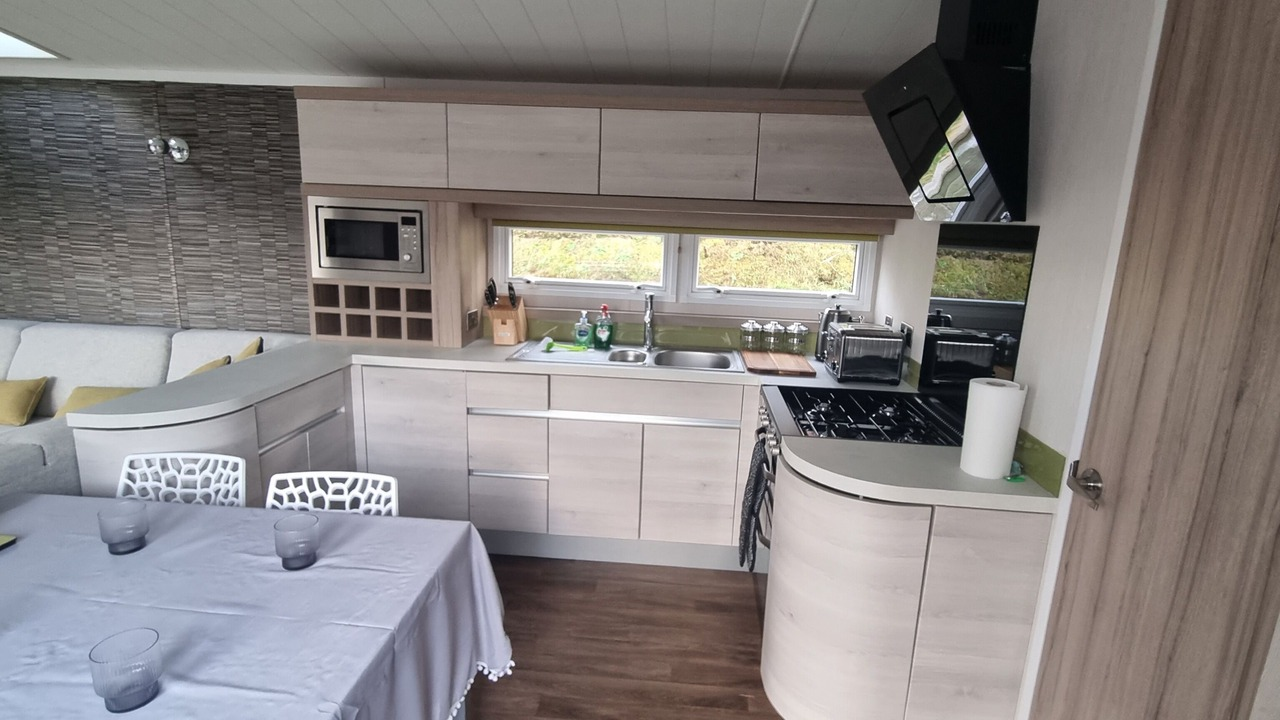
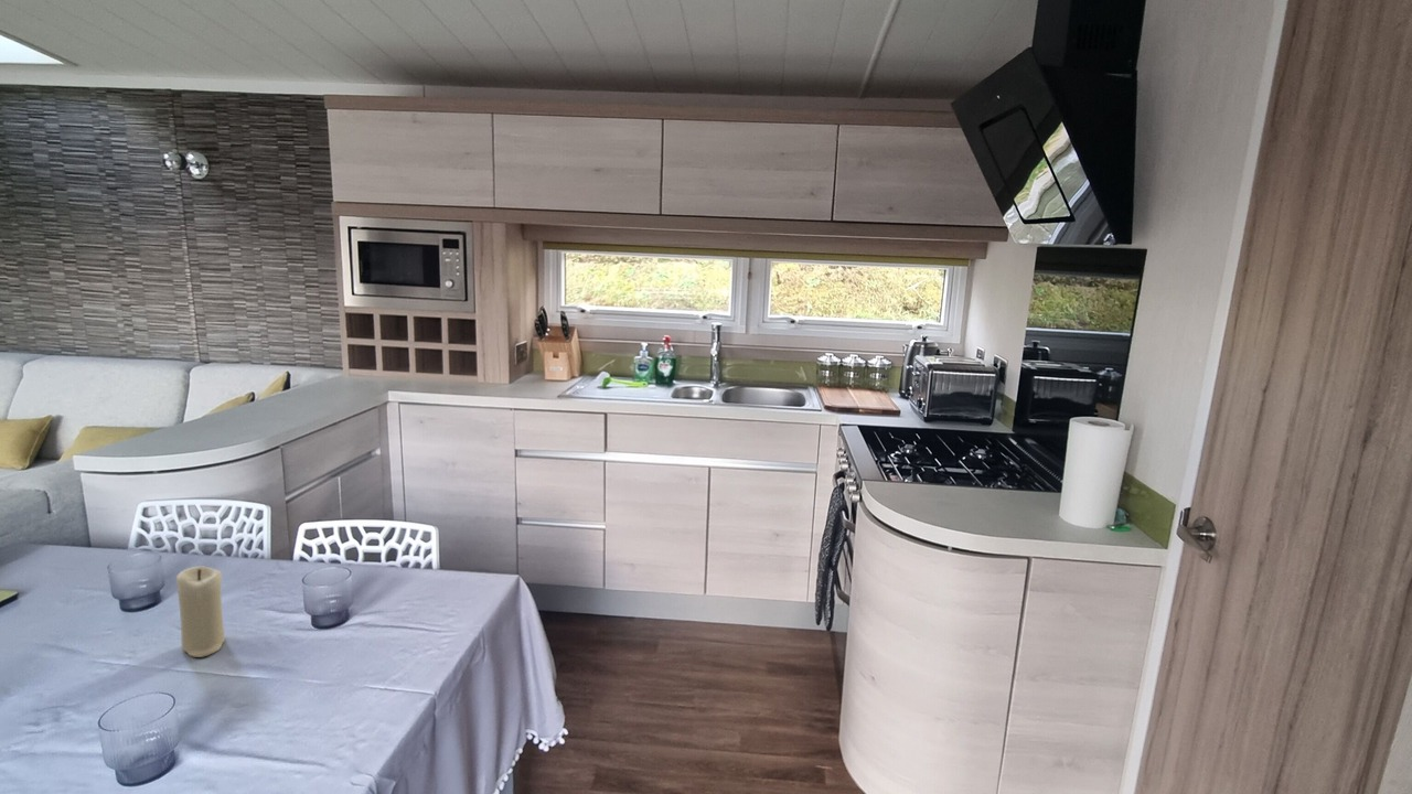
+ candle (201, 608)
